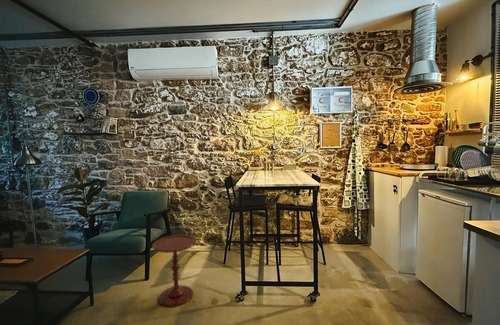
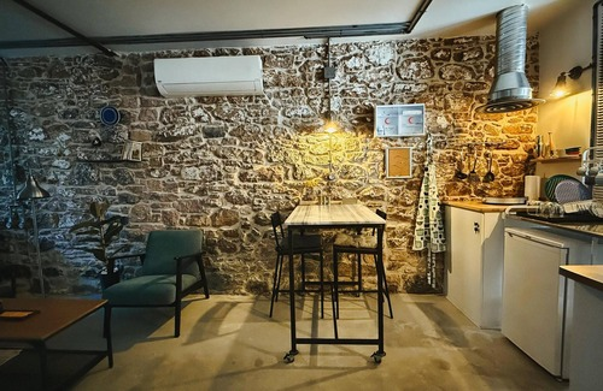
- side table (175, 269)
